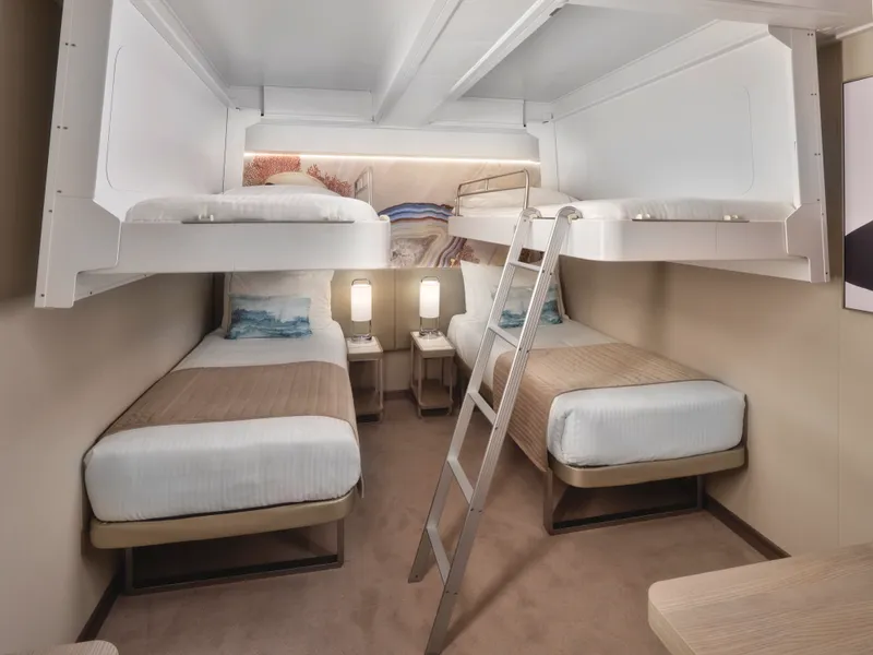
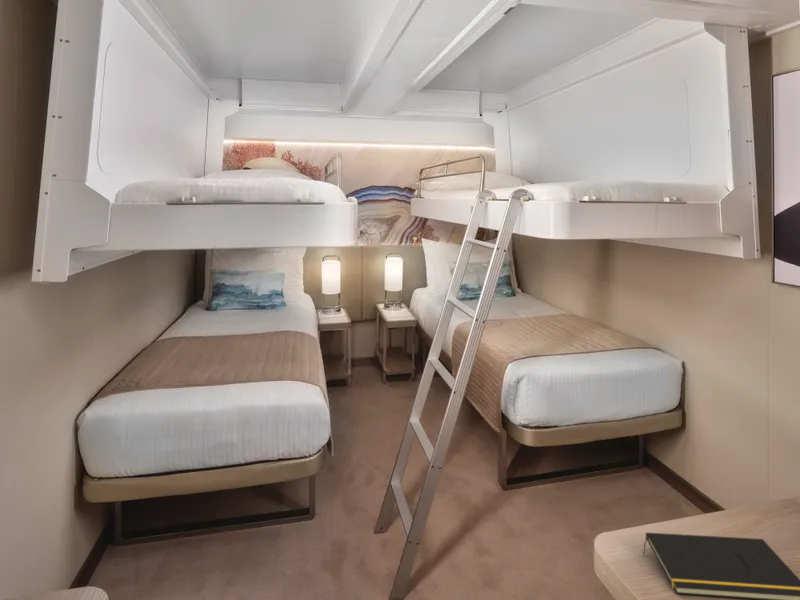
+ notepad (722, 564)
